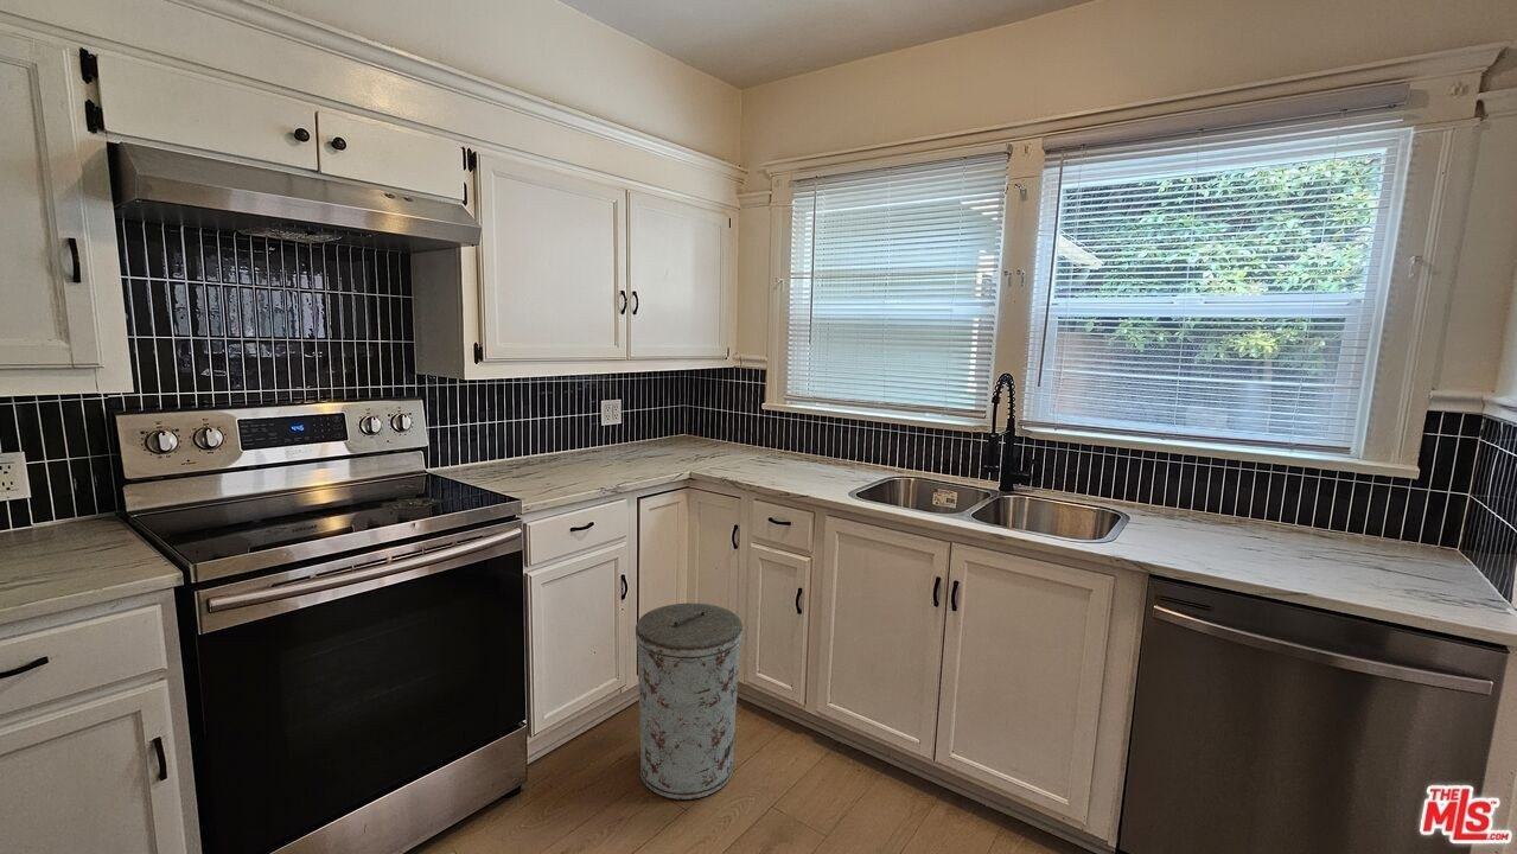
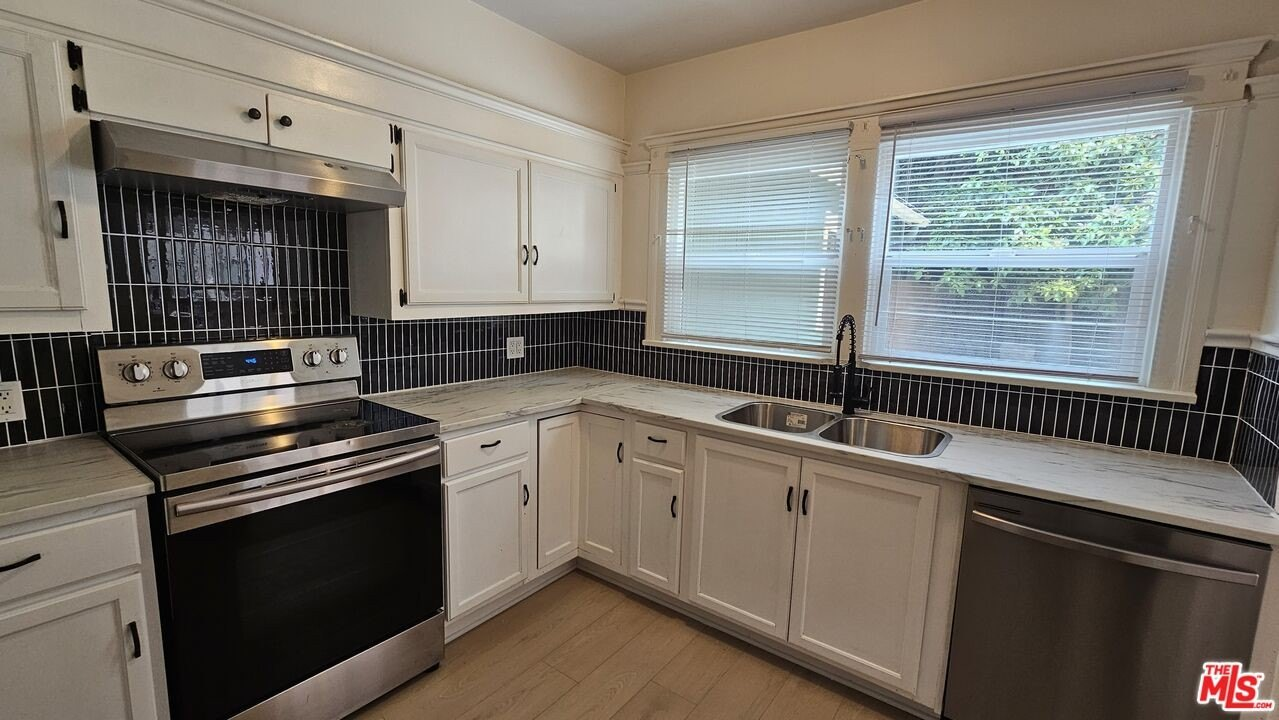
- trash can (688, 693)
